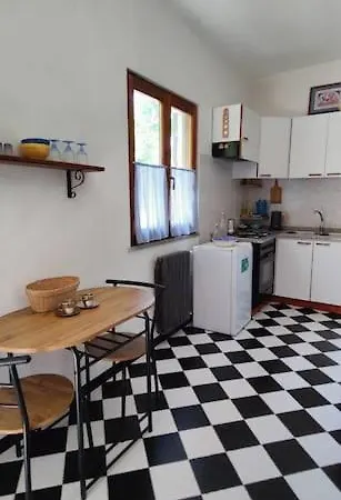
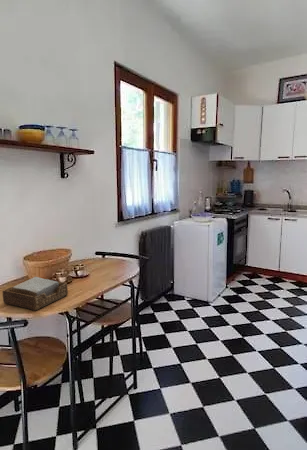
+ napkin holder (35, 290)
